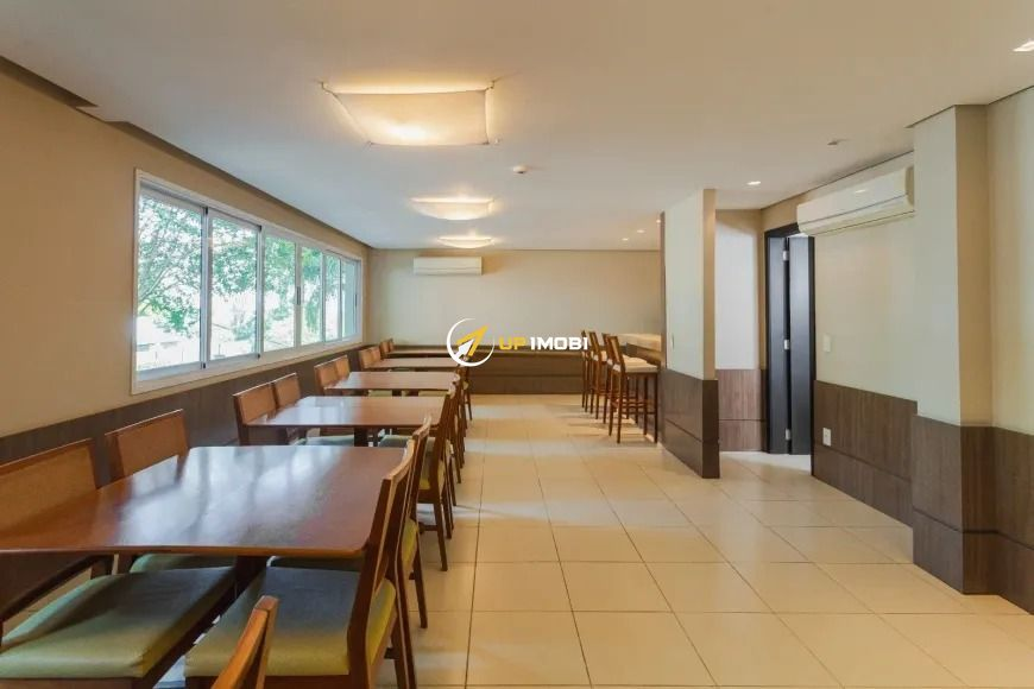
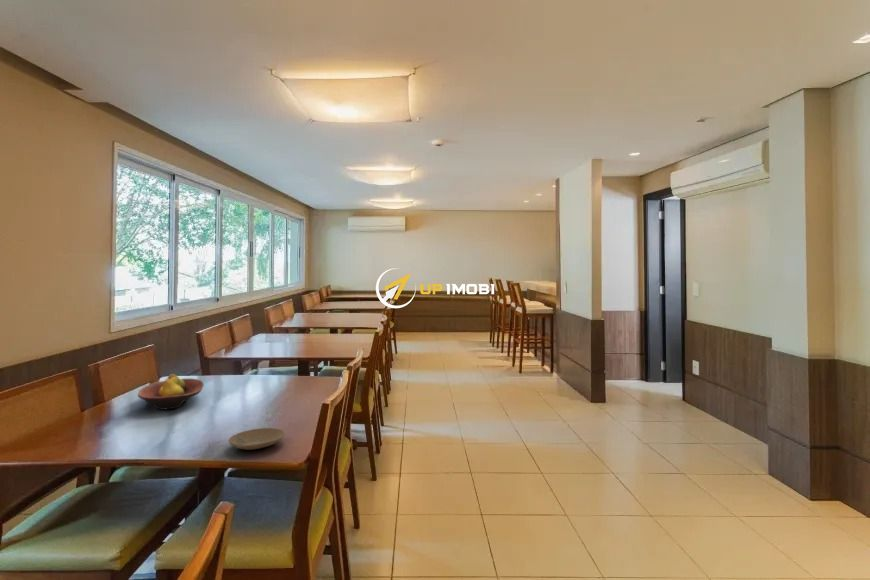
+ fruit bowl (172, 389)
+ plate (257, 440)
